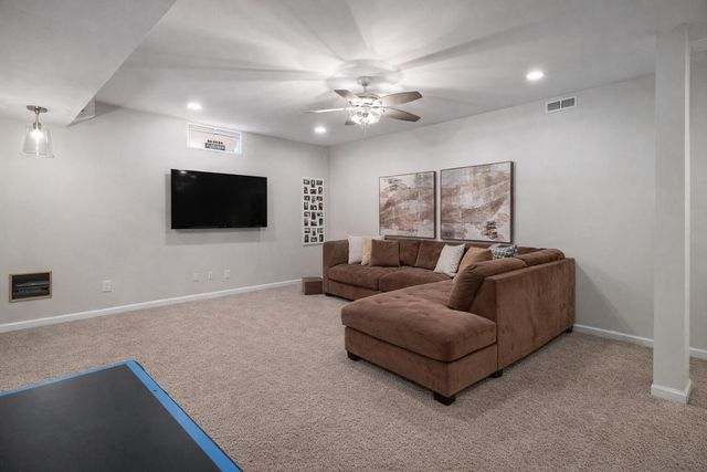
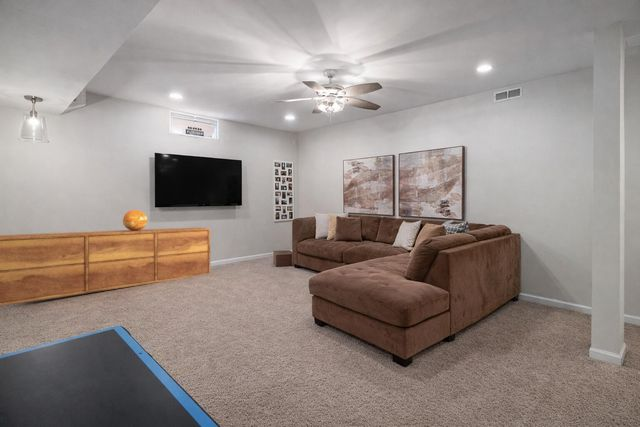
+ sideboard (119, 258)
+ decorative sphere (135, 220)
